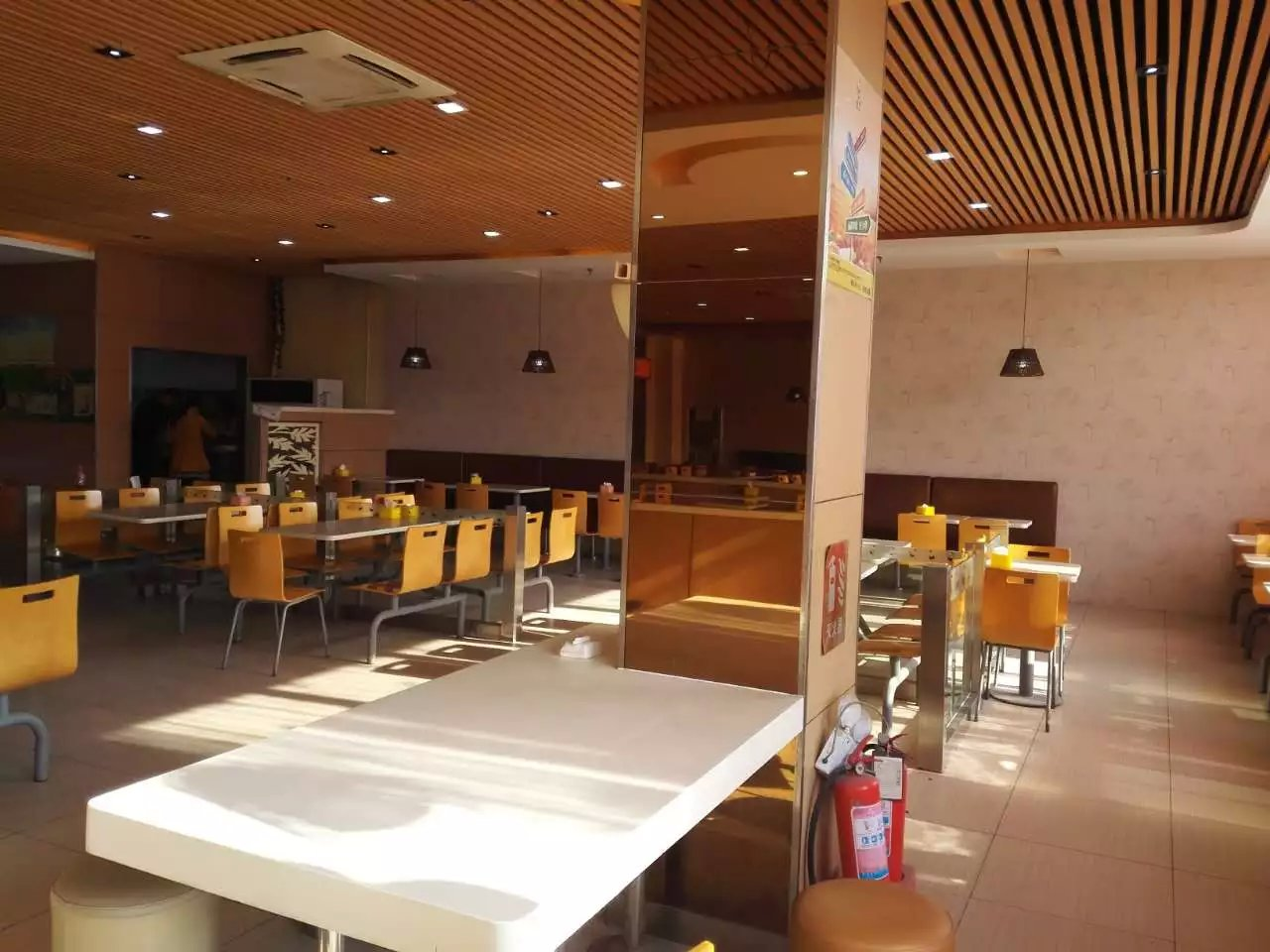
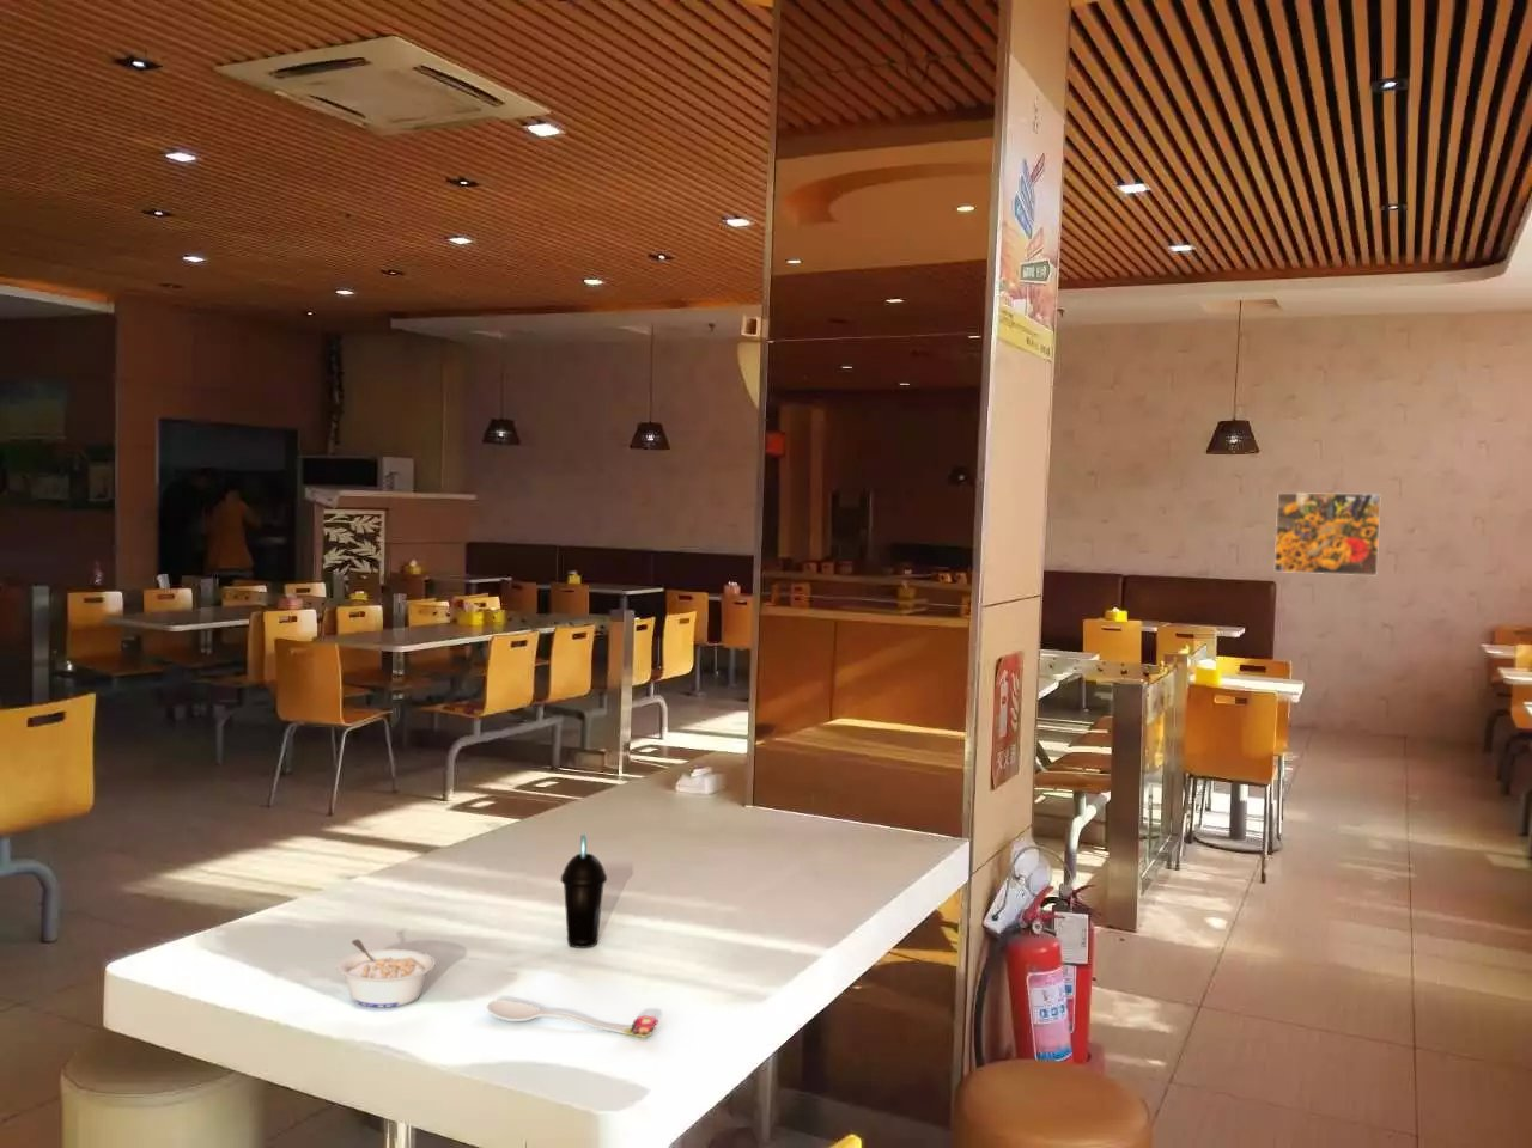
+ cup (583, 889)
+ spoon (571, 1015)
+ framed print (1326, 533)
+ legume (382, 976)
